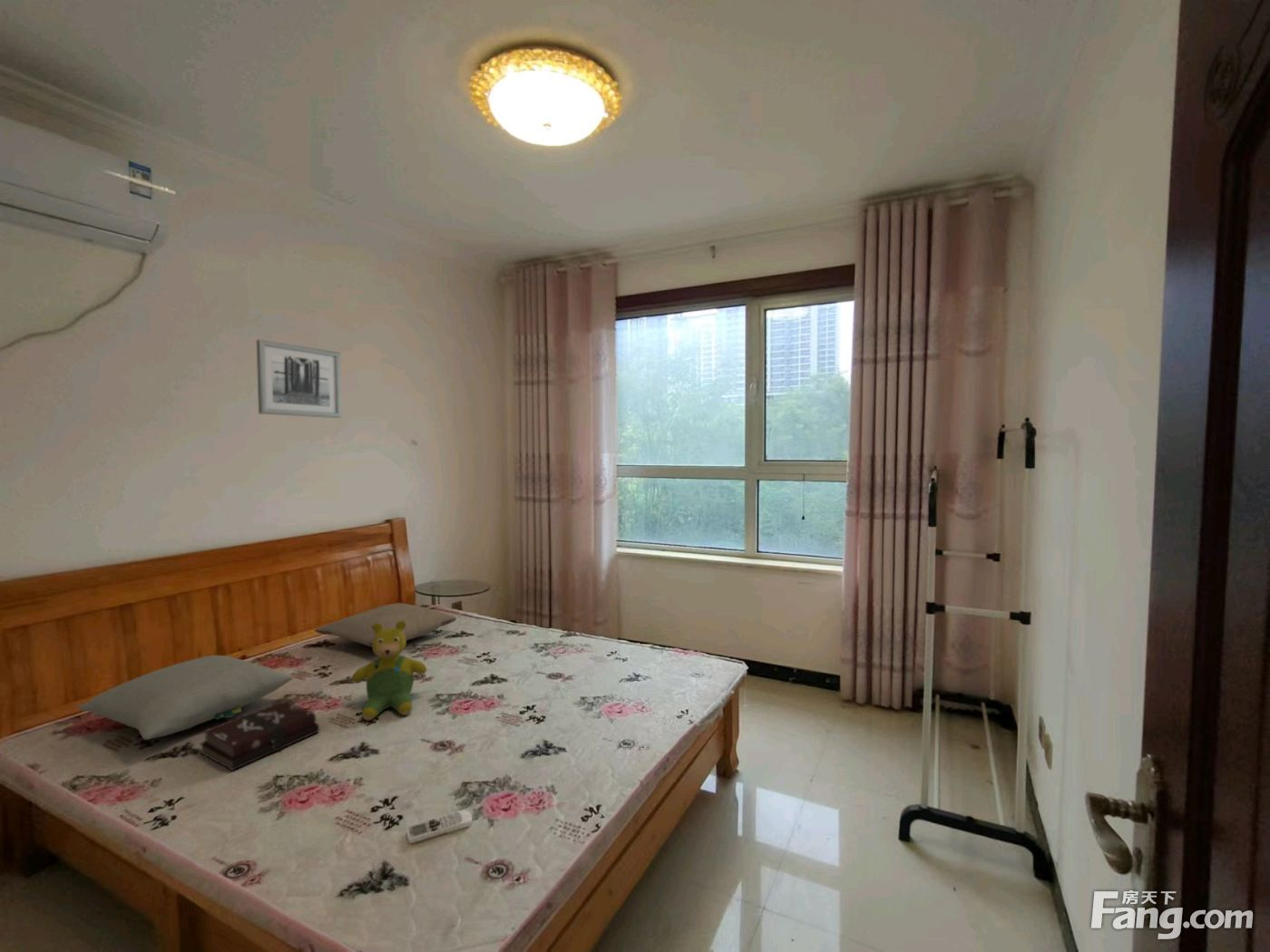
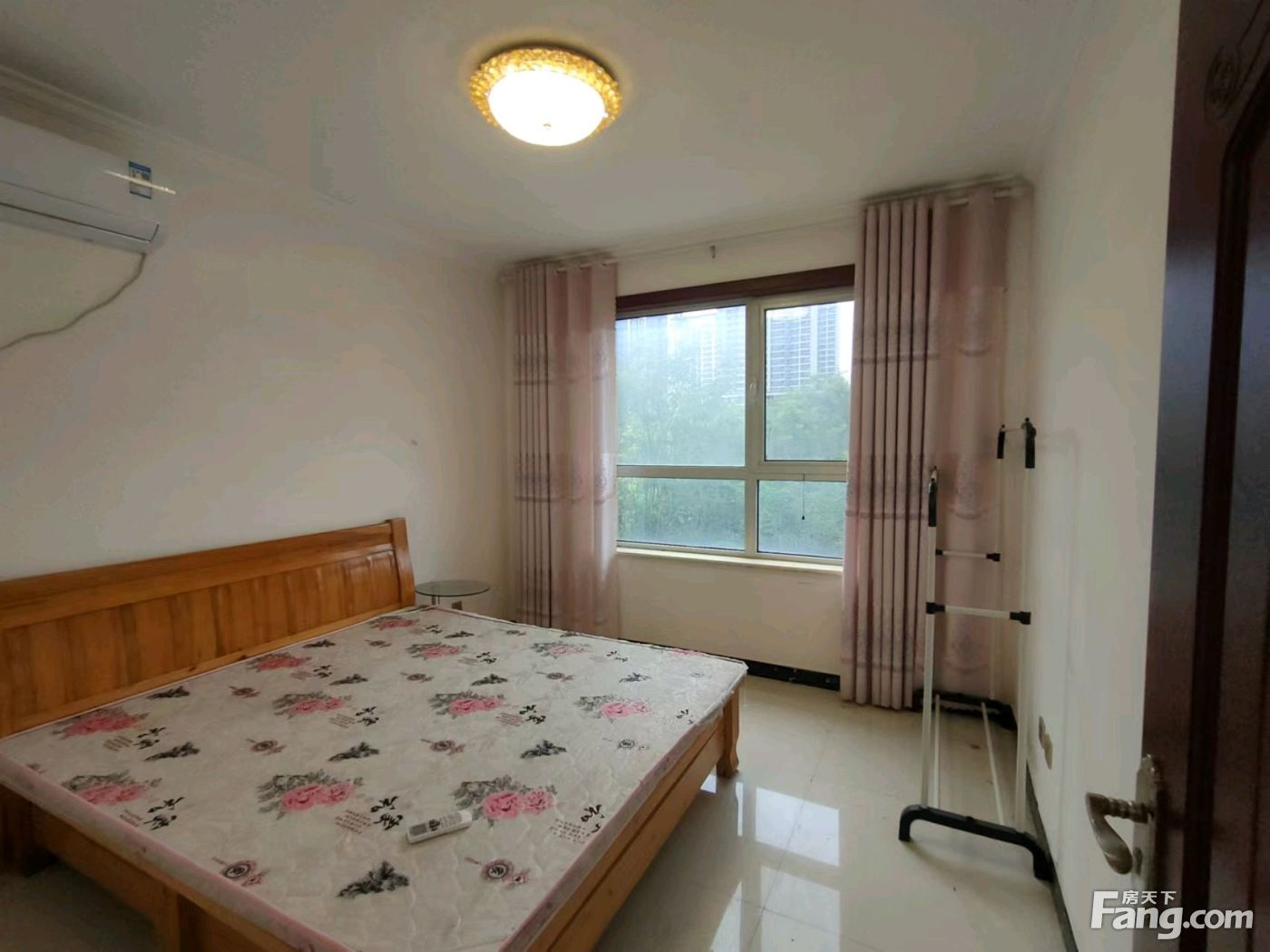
- teddy bear (388, 666)
- wall art (301, 381)
- pillow (388, 625)
- pillow (190, 691)
- hardback book (261, 732)
